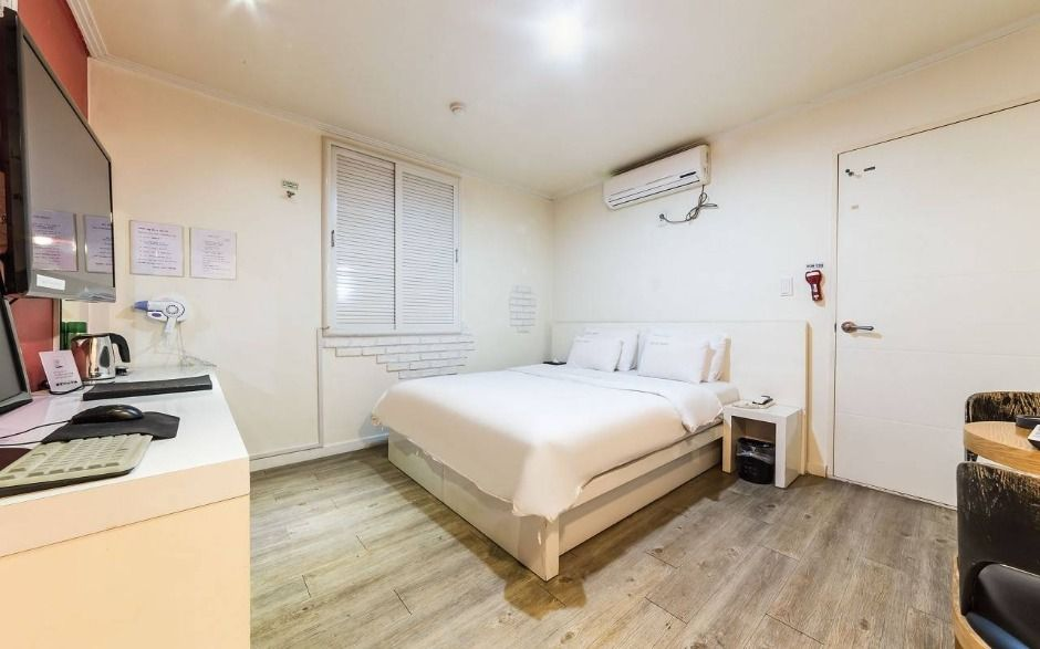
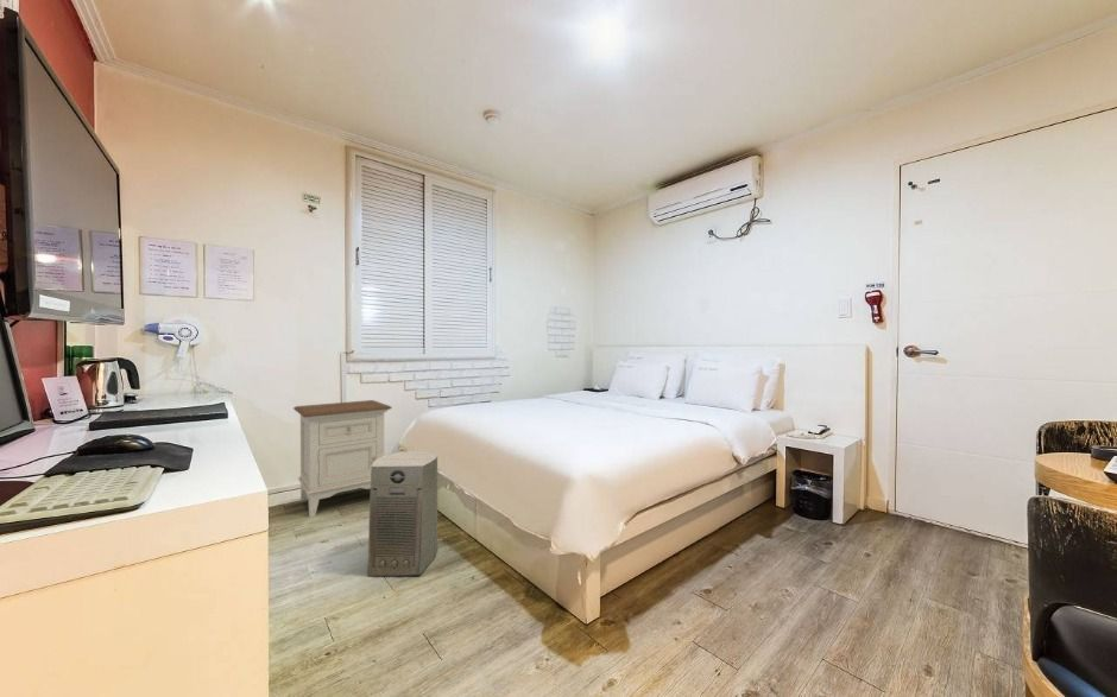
+ nightstand (342, 454)
+ fan (406, 507)
